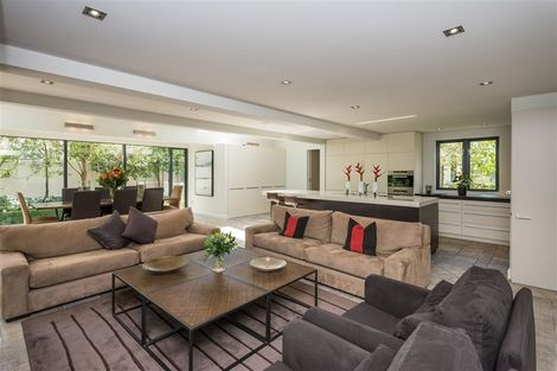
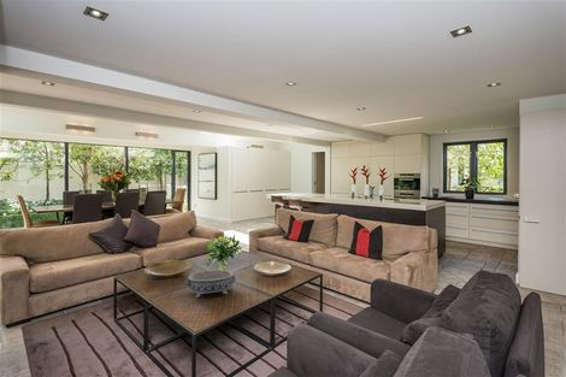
+ decorative bowl (211, 282)
